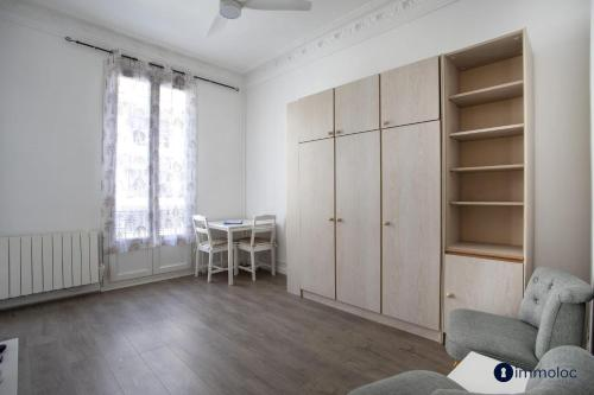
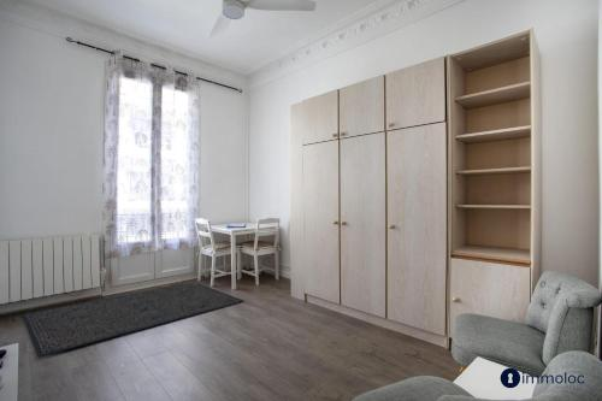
+ rug (141, 307)
